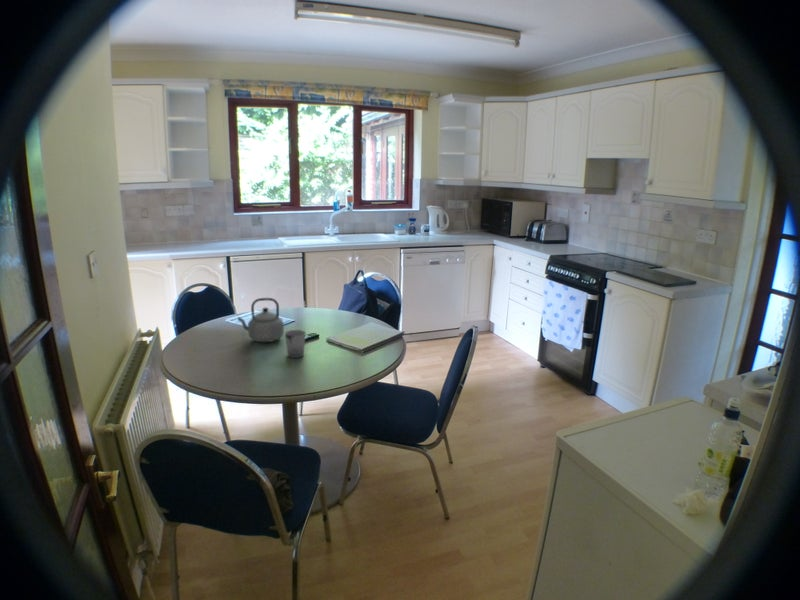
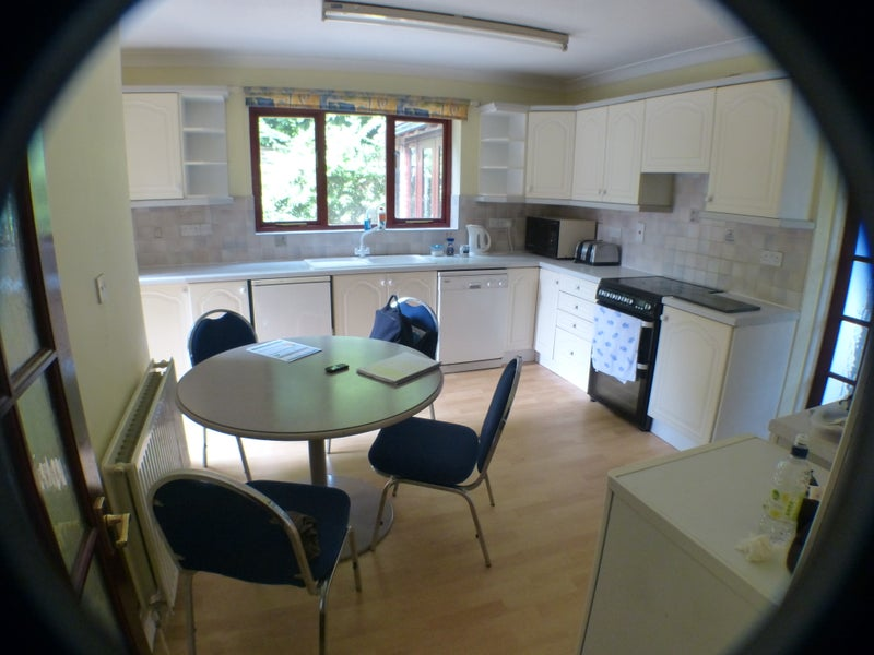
- teapot (260, 319)
- cup (295, 345)
